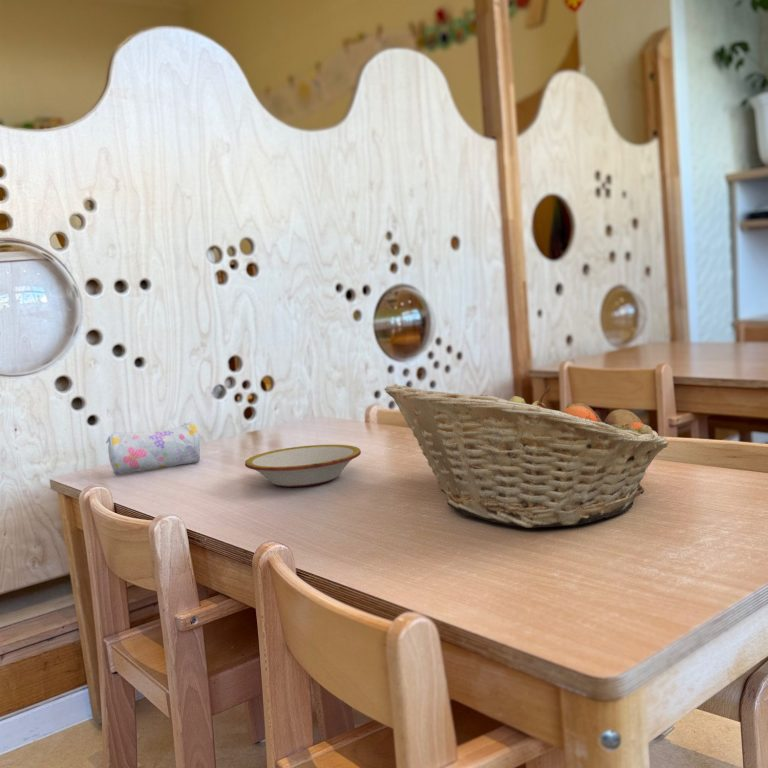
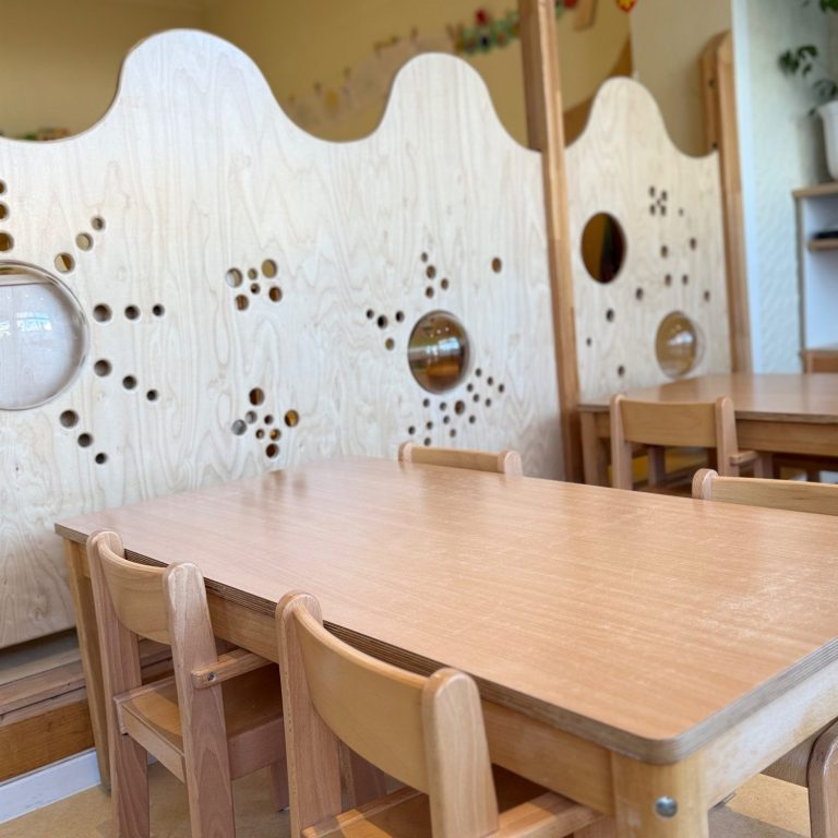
- fruit basket (519, 438)
- pencil case (155, 447)
- bowl (304, 467)
